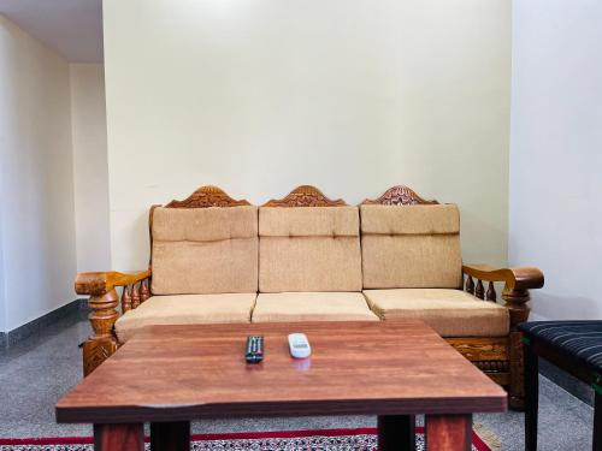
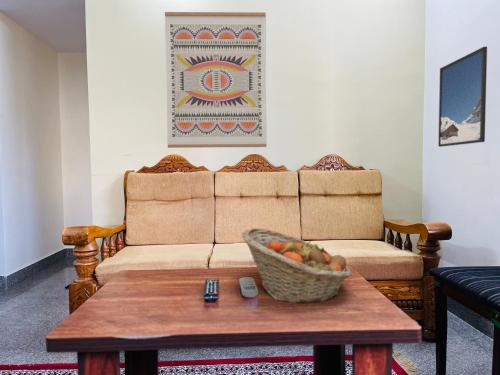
+ wall art (216, 80)
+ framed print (460, 101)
+ fruit basket (294, 259)
